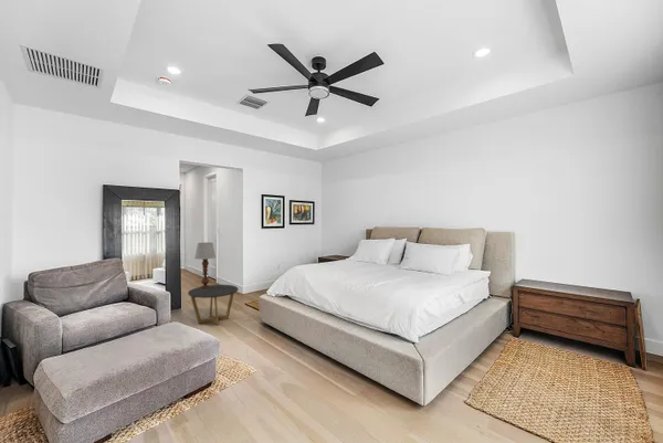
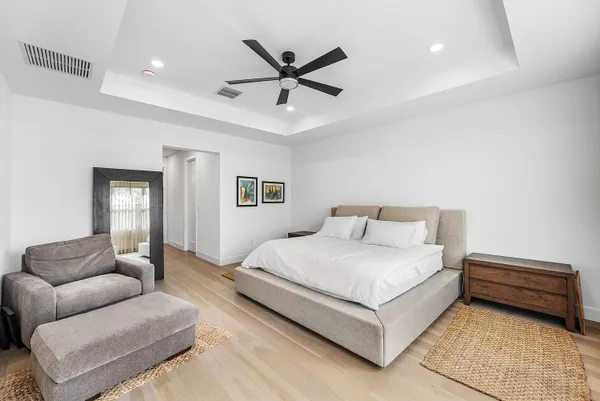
- side table (214, 305)
- table lamp (204, 265)
